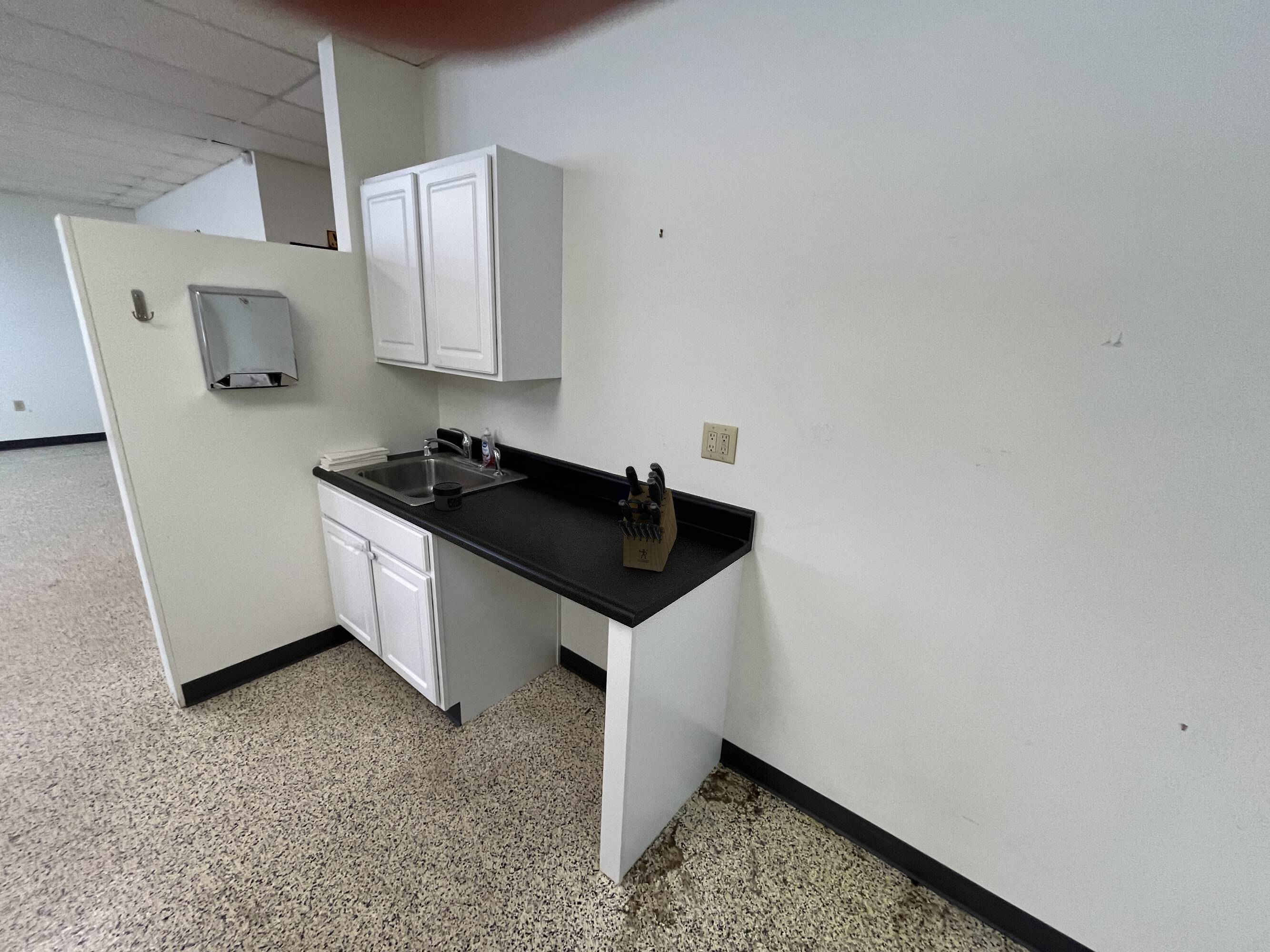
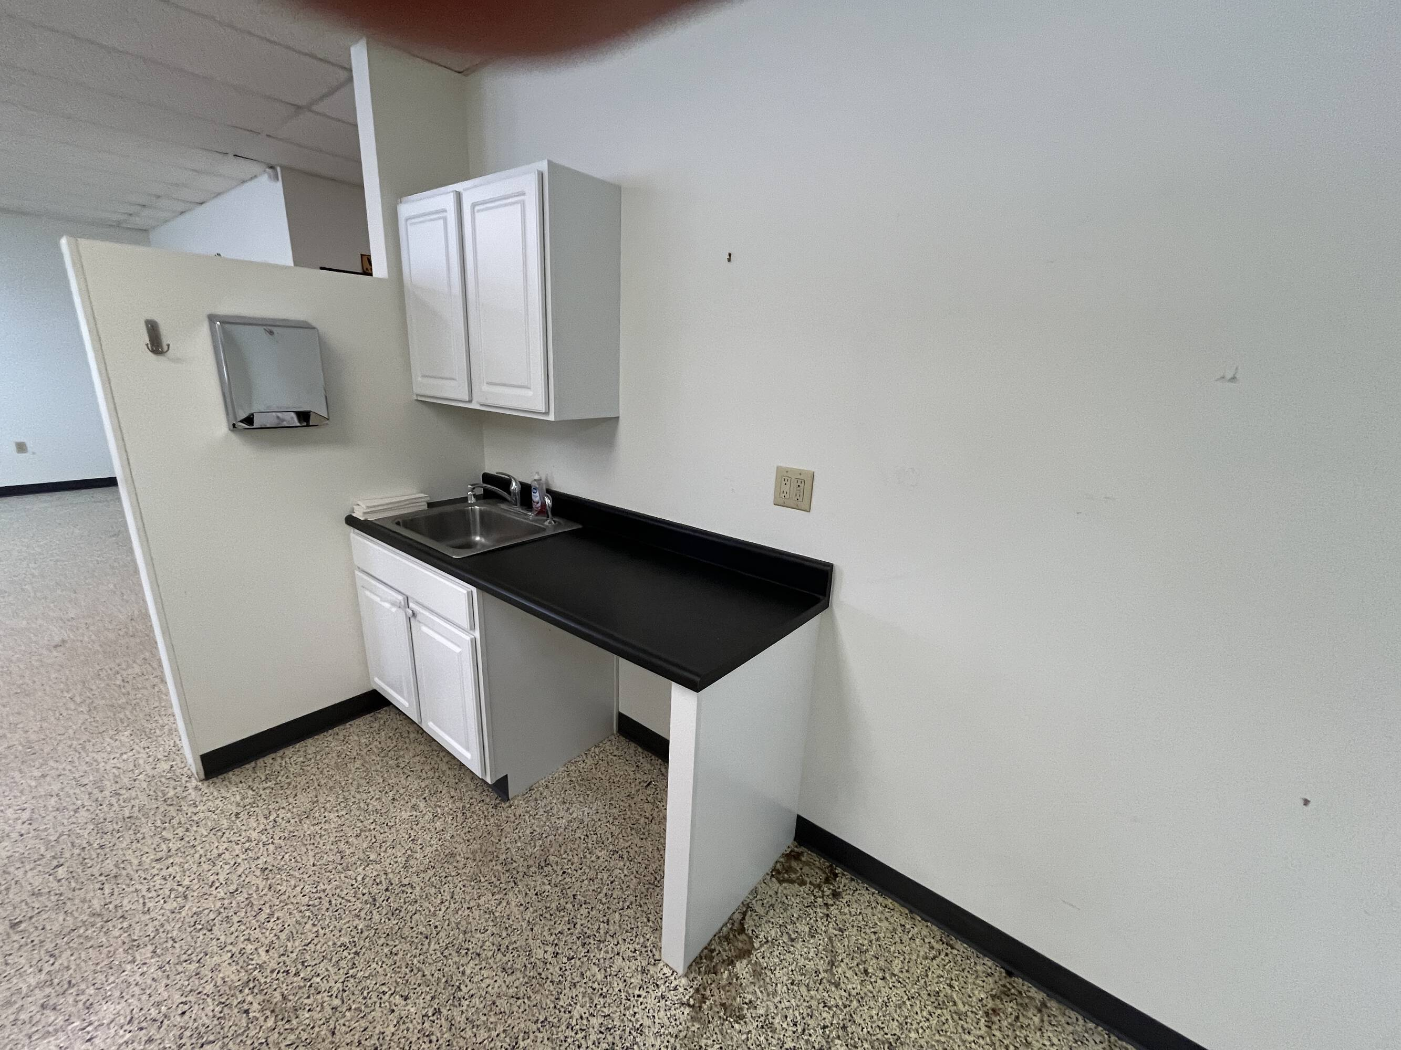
- jar (448, 496)
- knife block (651, 507)
